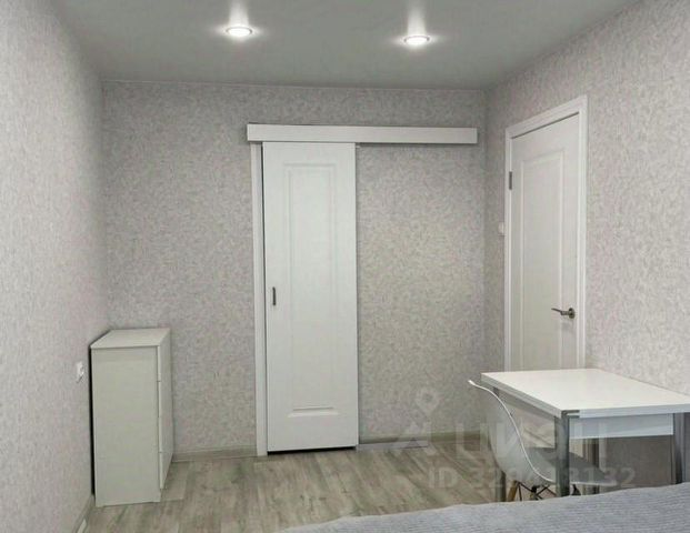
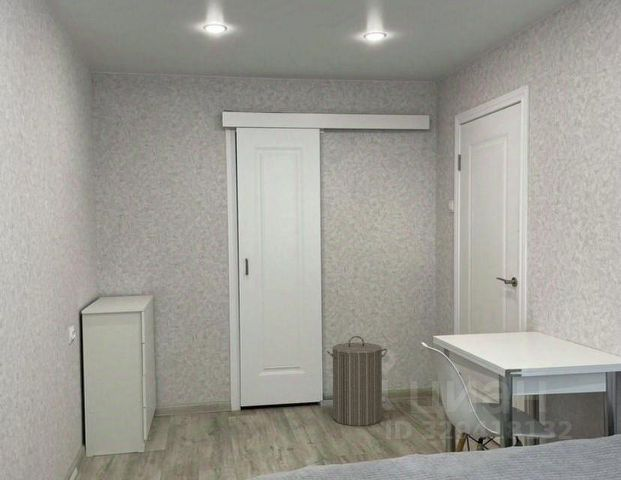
+ laundry hamper (357, 377)
